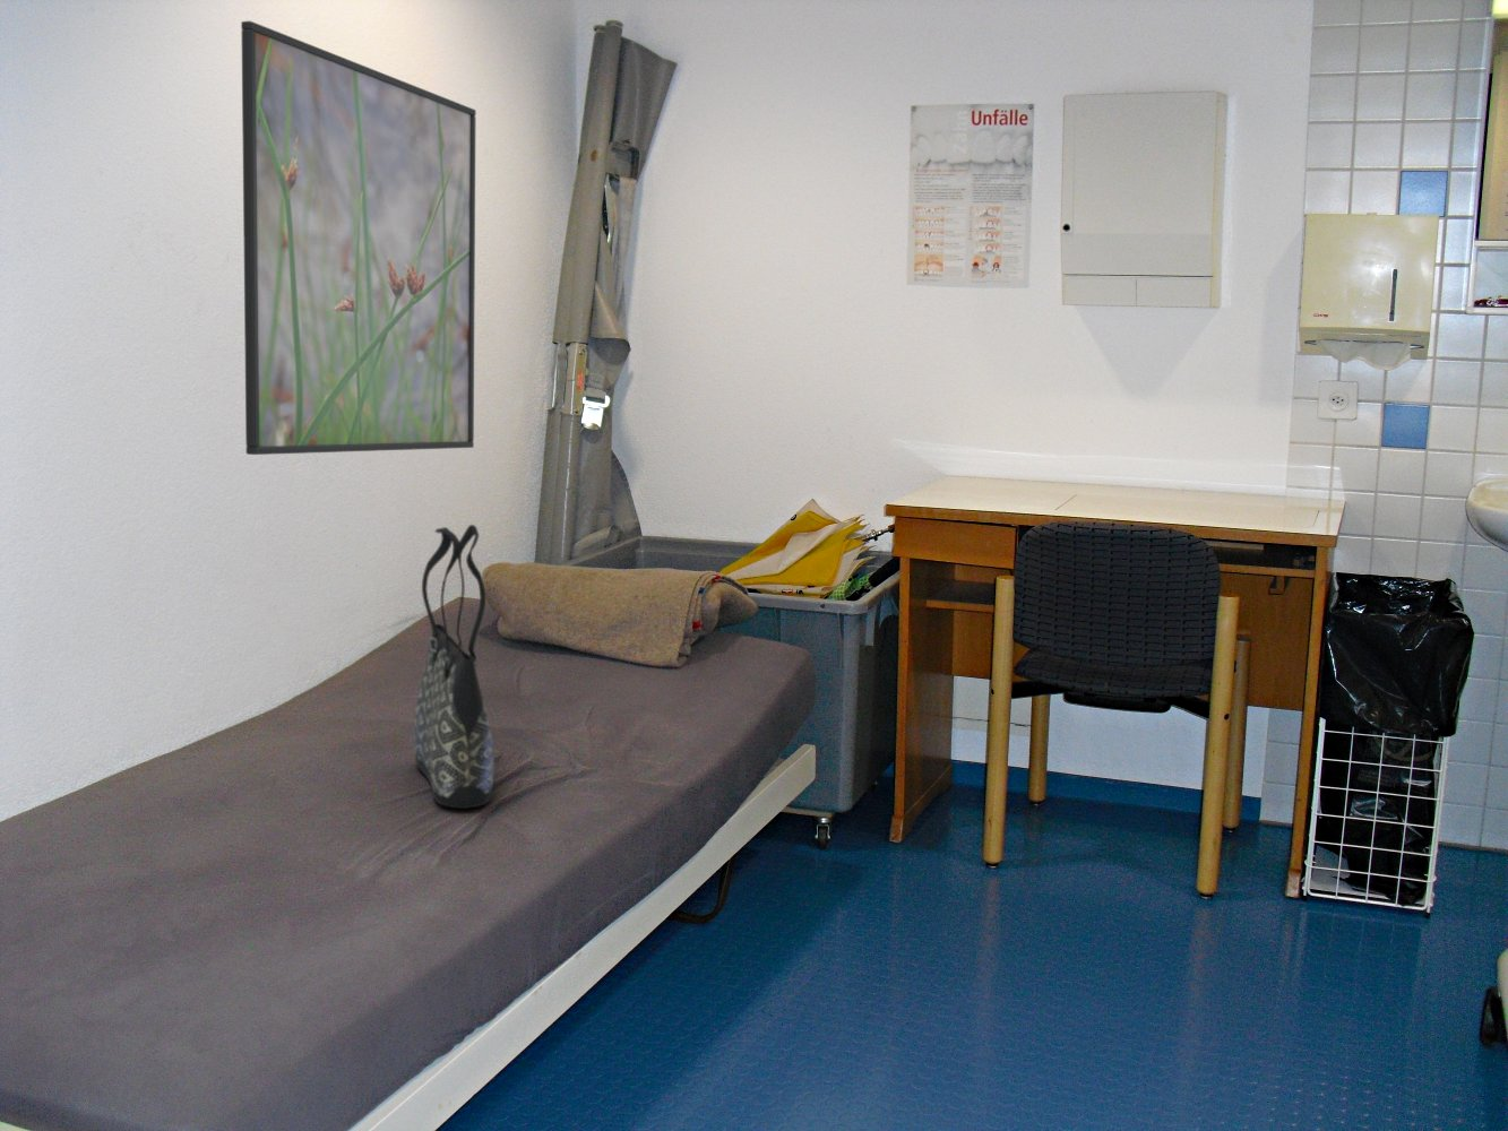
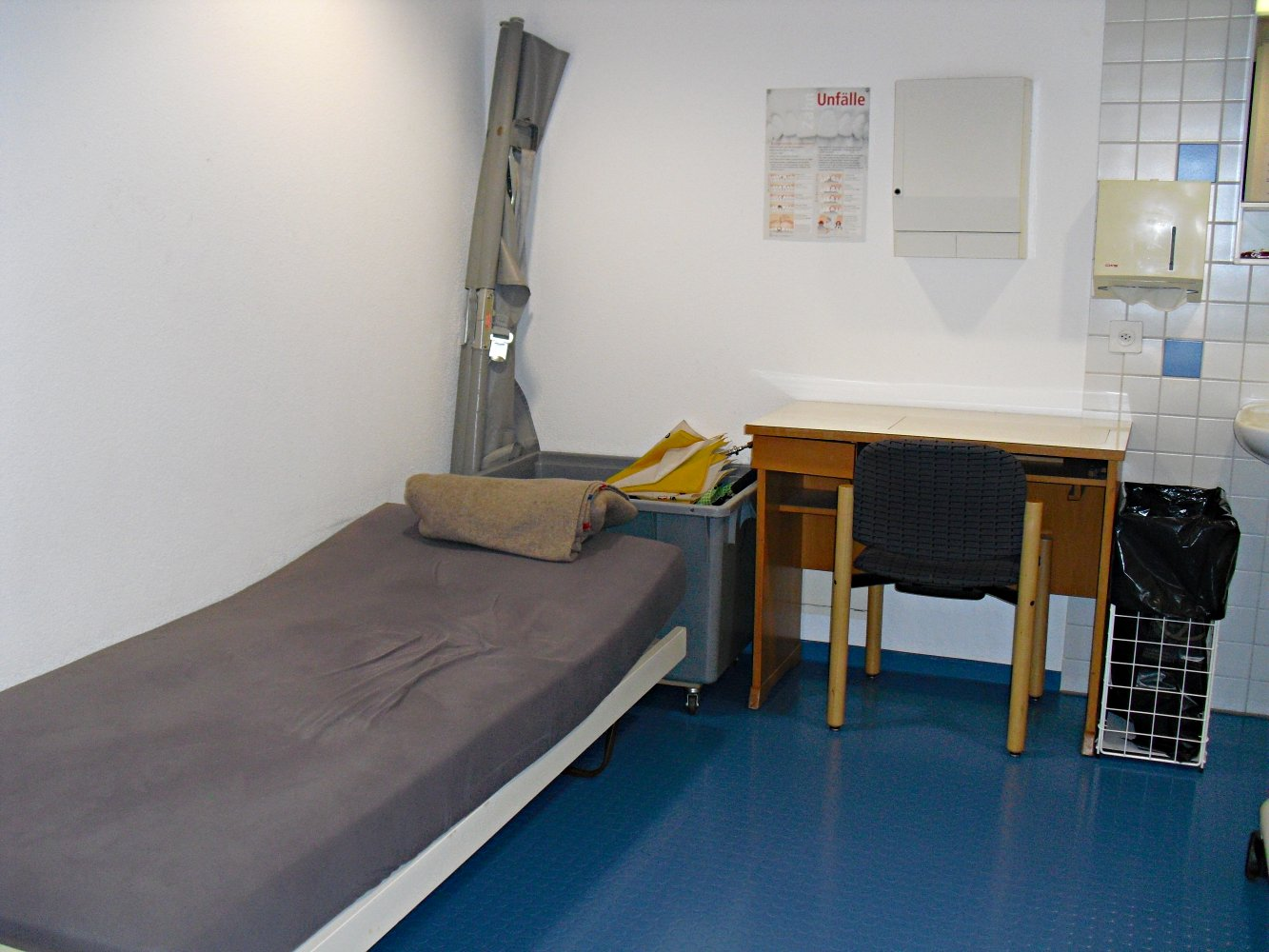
- tote bag (456, 655)
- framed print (372, 263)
